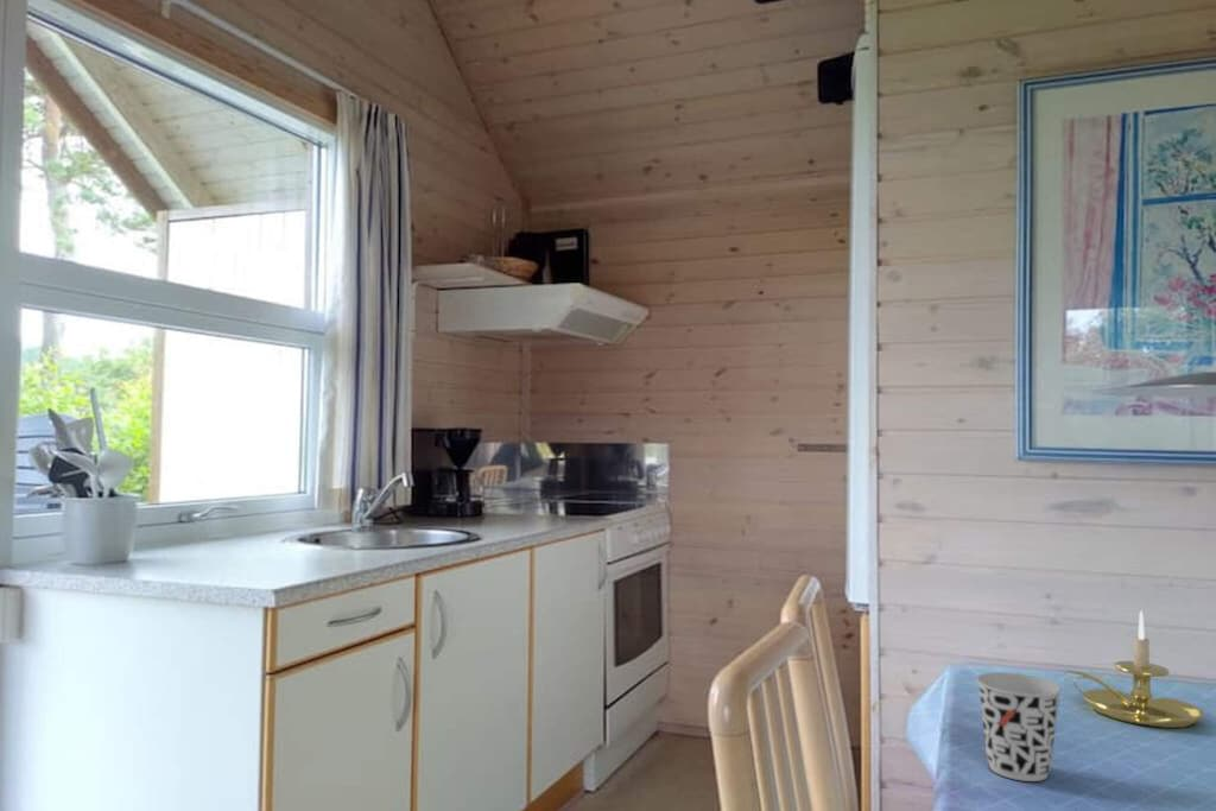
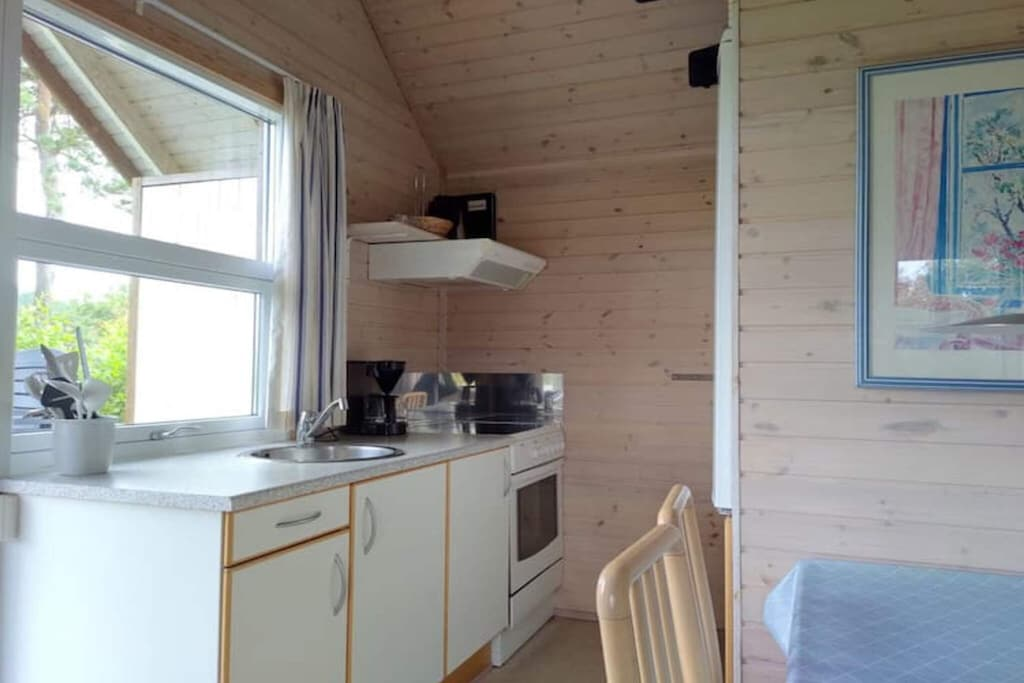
- candle holder (1132, 661)
- cup (1018, 727)
